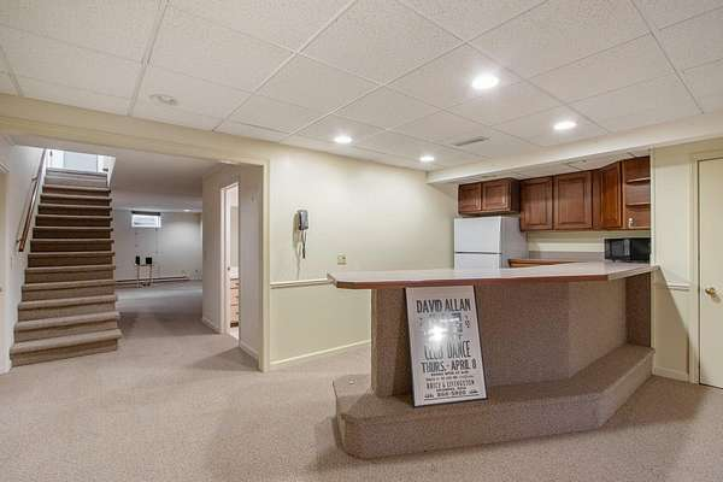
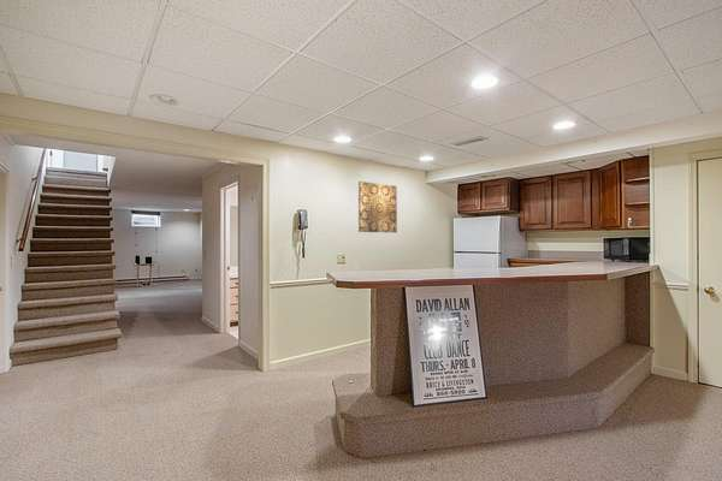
+ wall art (378, 208)
